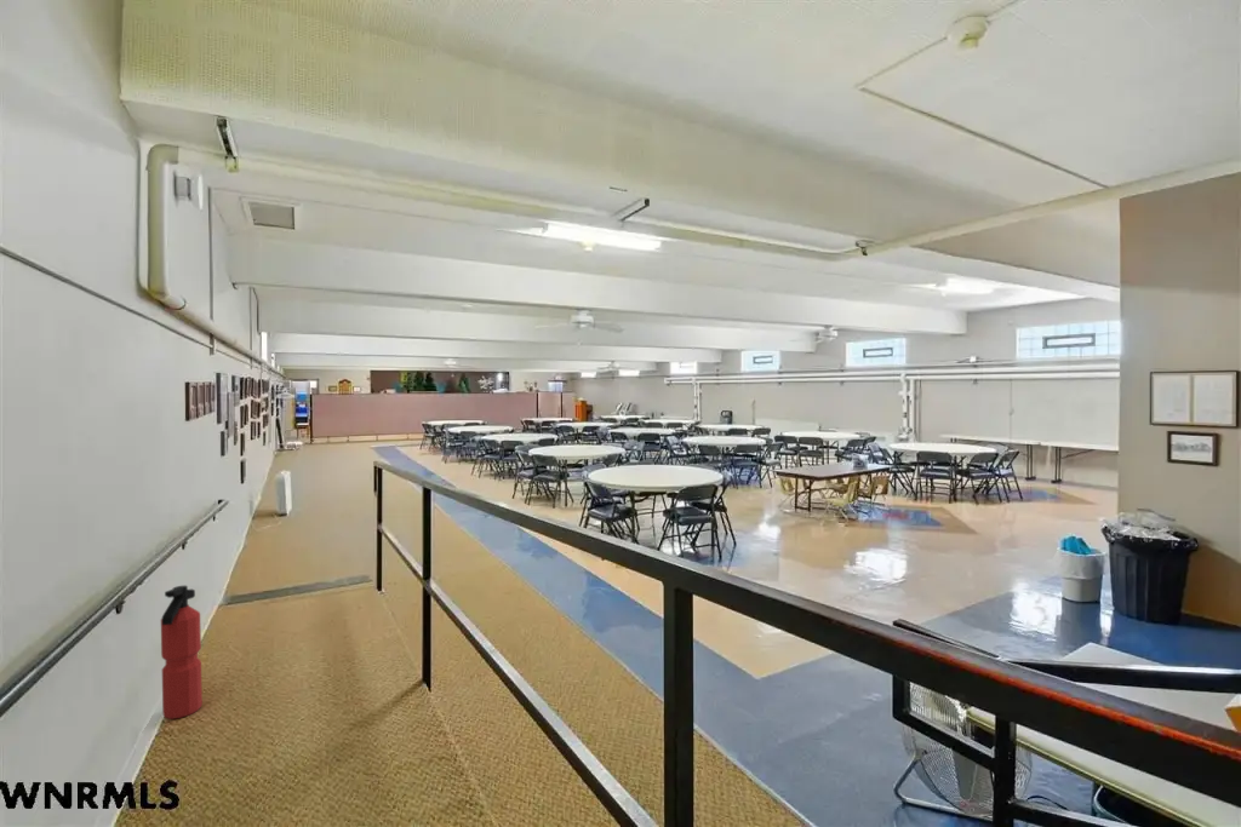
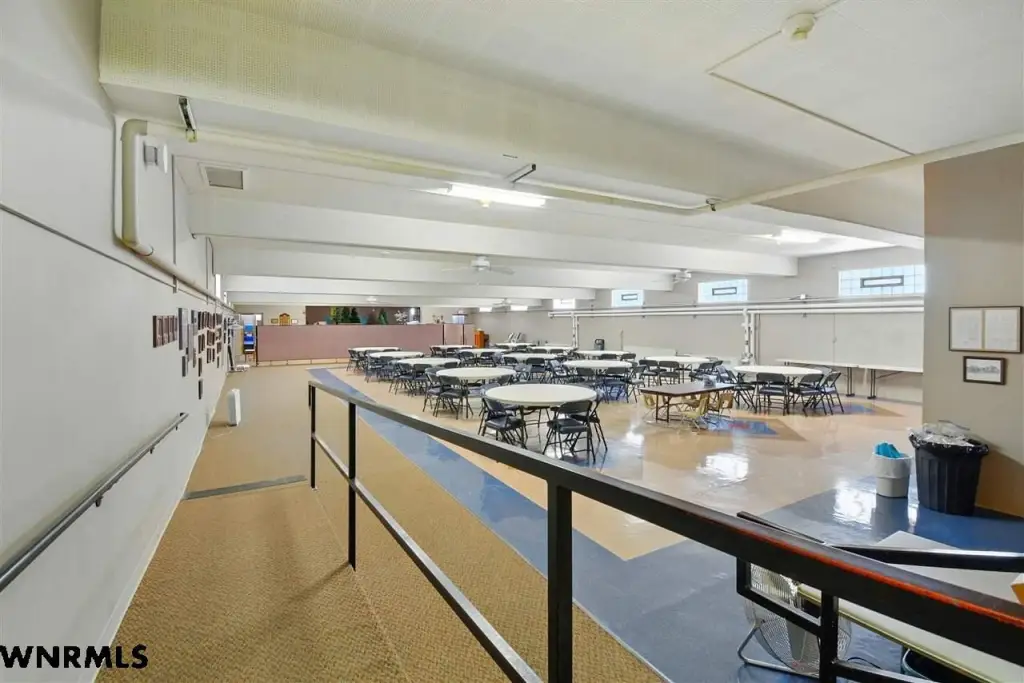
- fire extinguisher (181, 649)
